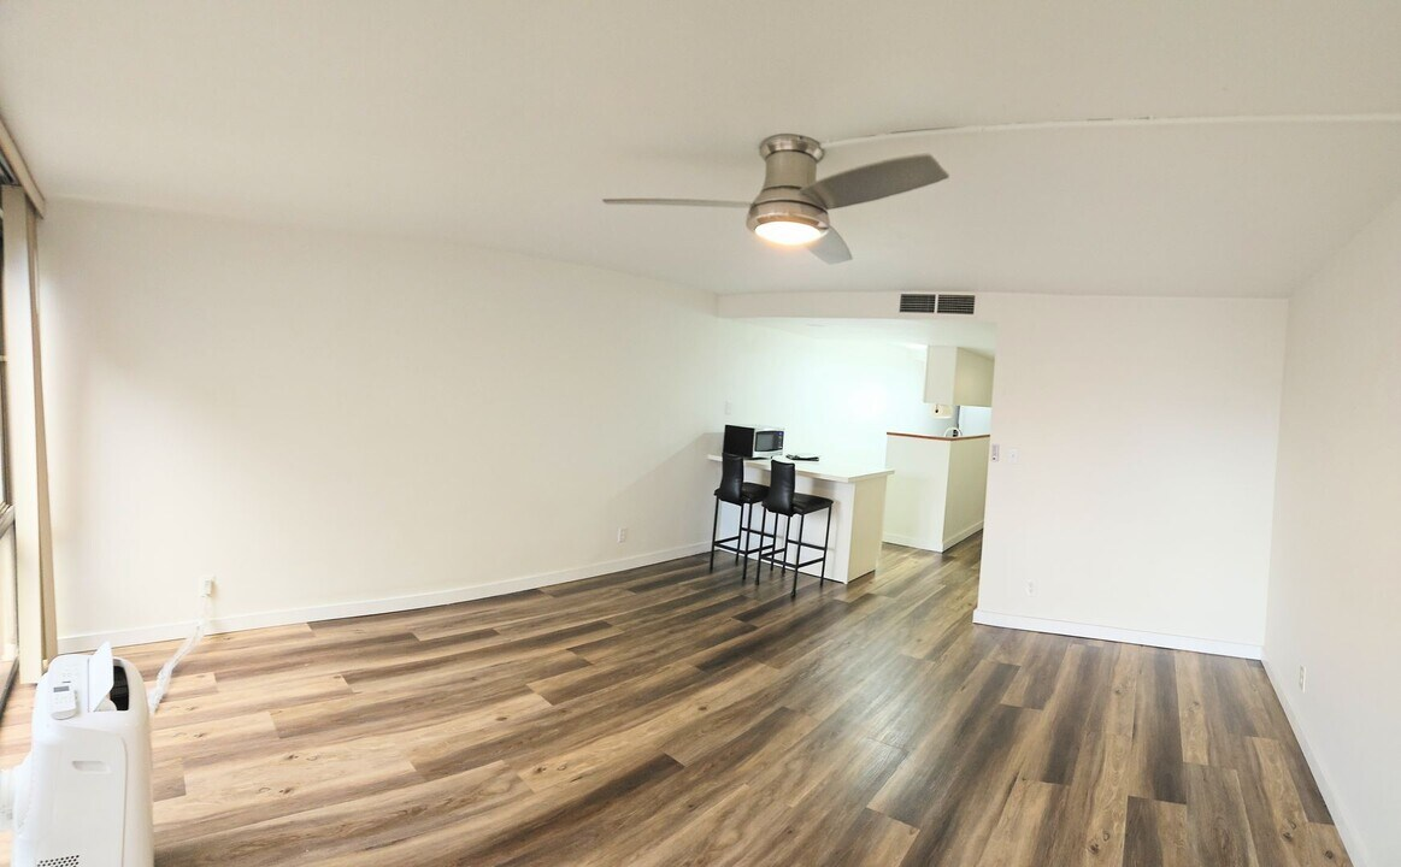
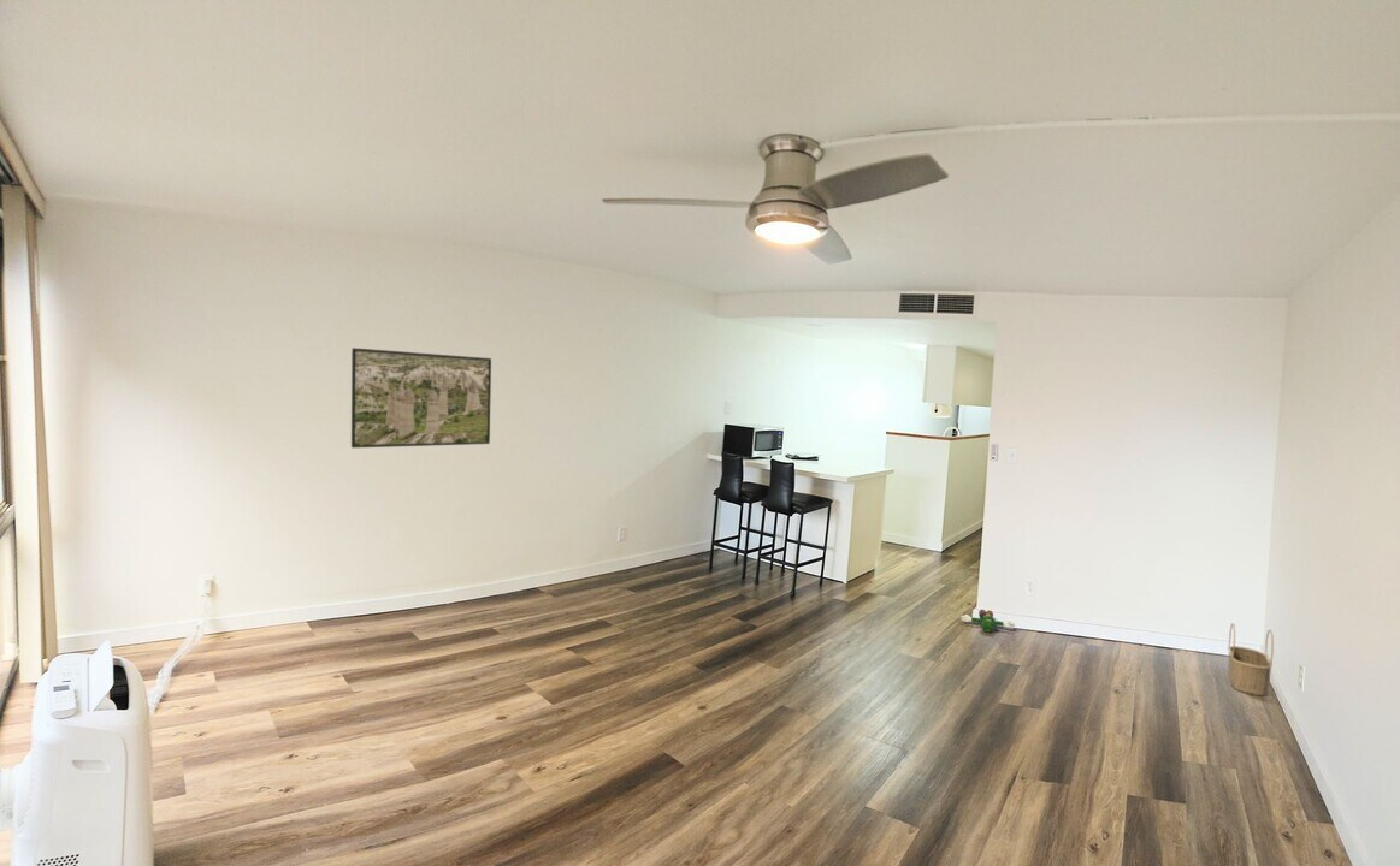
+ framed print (426, 399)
+ wicker basket (1248, 656)
+ plush toy (987, 618)
